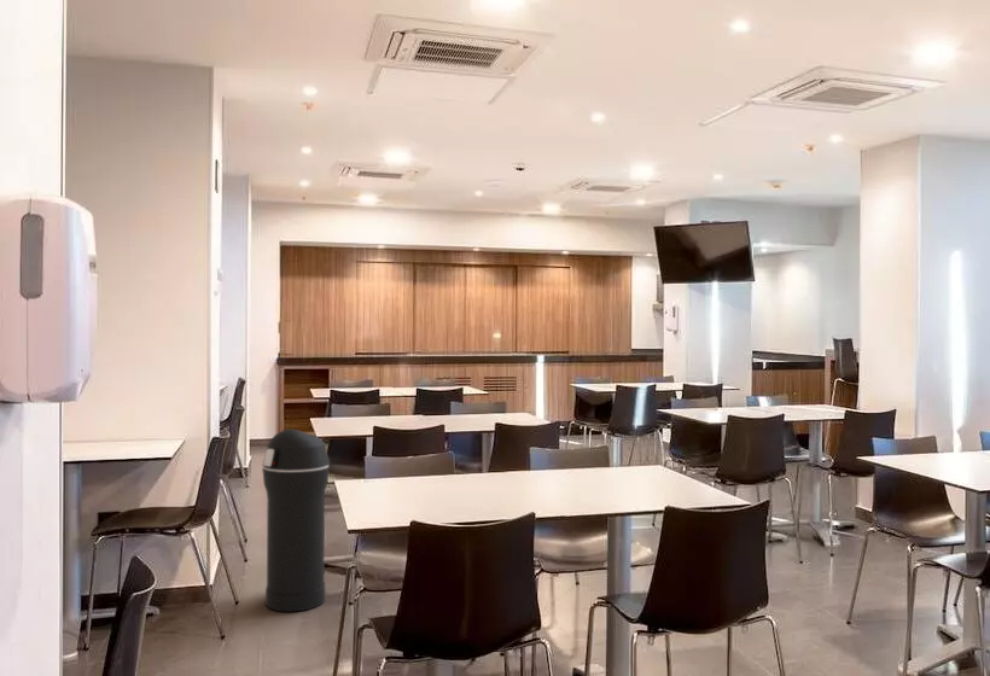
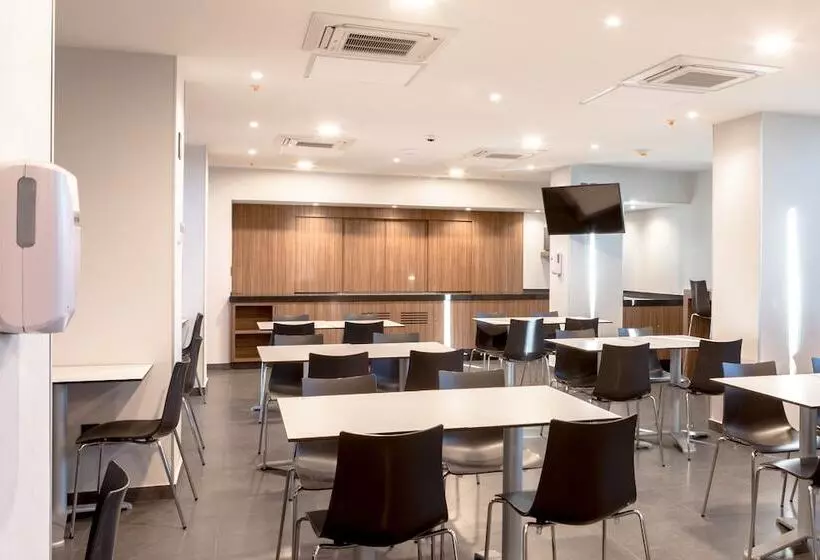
- trash can (293, 514)
